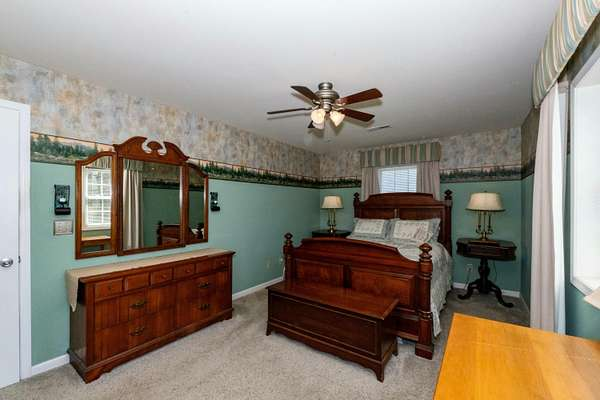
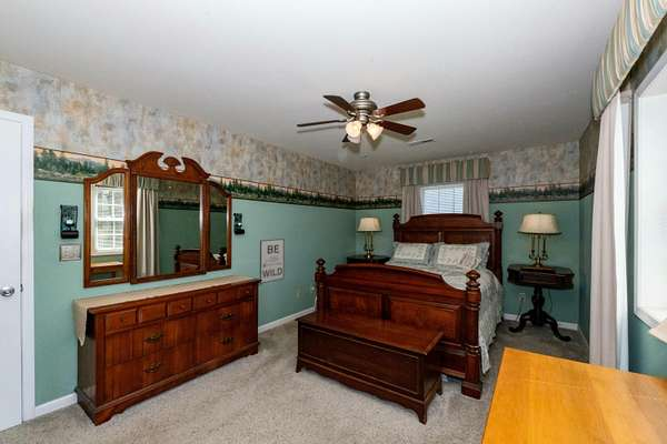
+ wall art (272, 260)
